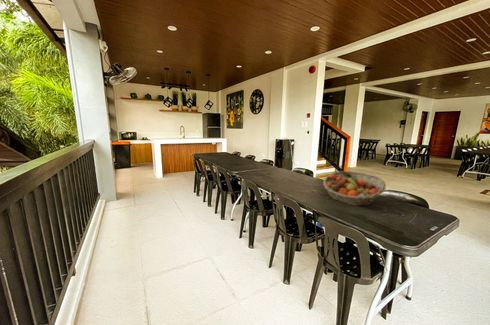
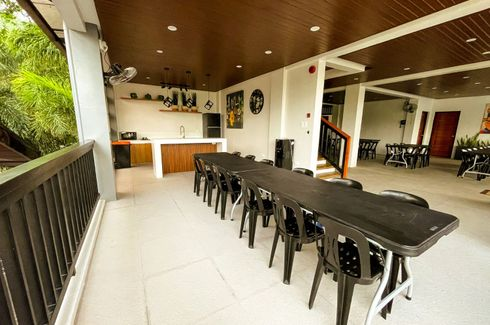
- fruit basket (351, 187)
